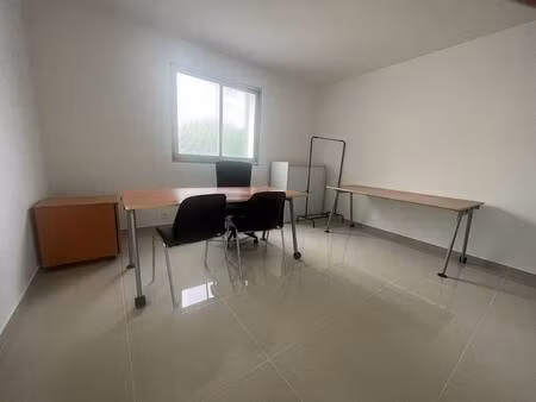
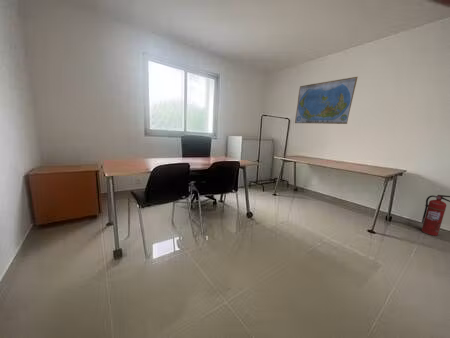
+ fire extinguisher (434, 213)
+ world map (321, 103)
